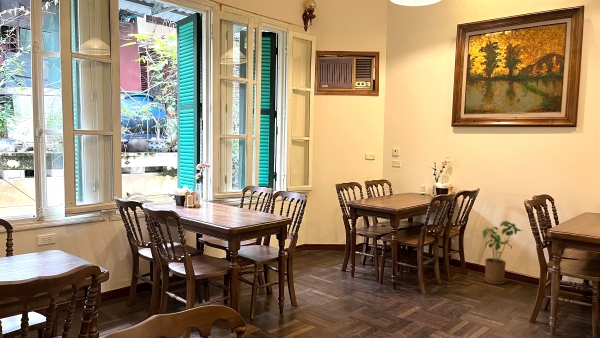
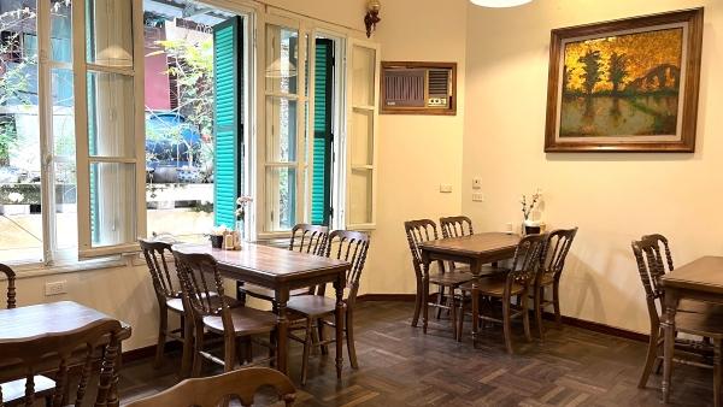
- house plant (496, 251)
